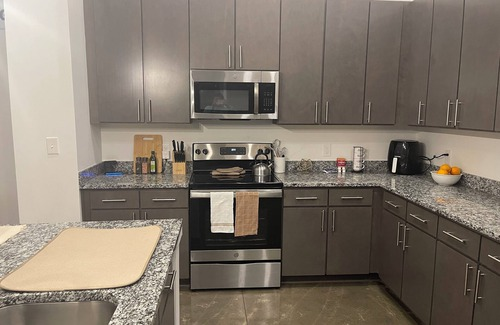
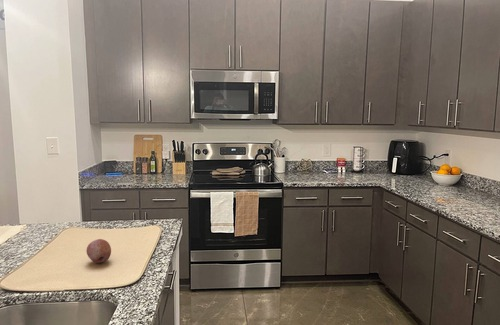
+ fruit (99, 250)
